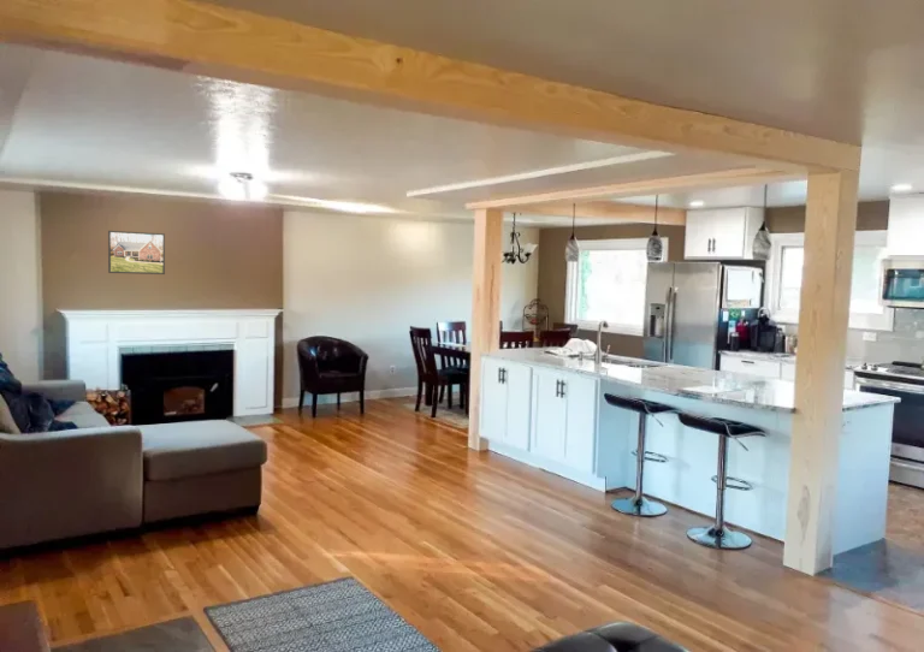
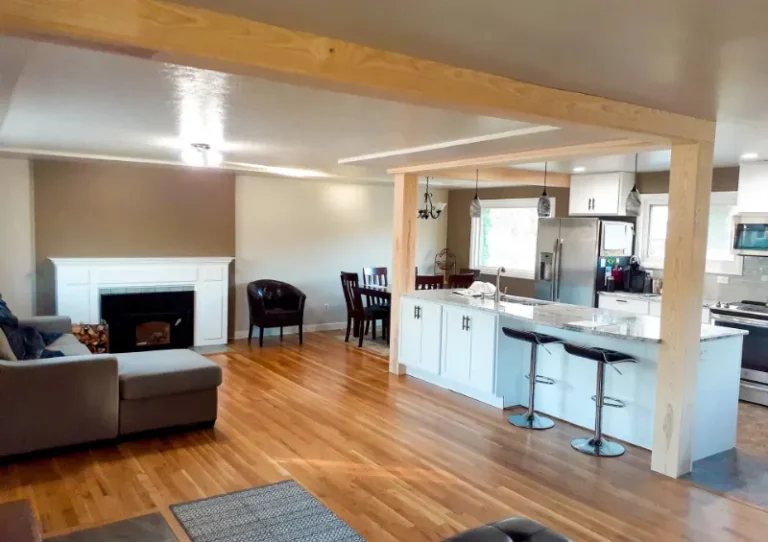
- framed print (136, 253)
